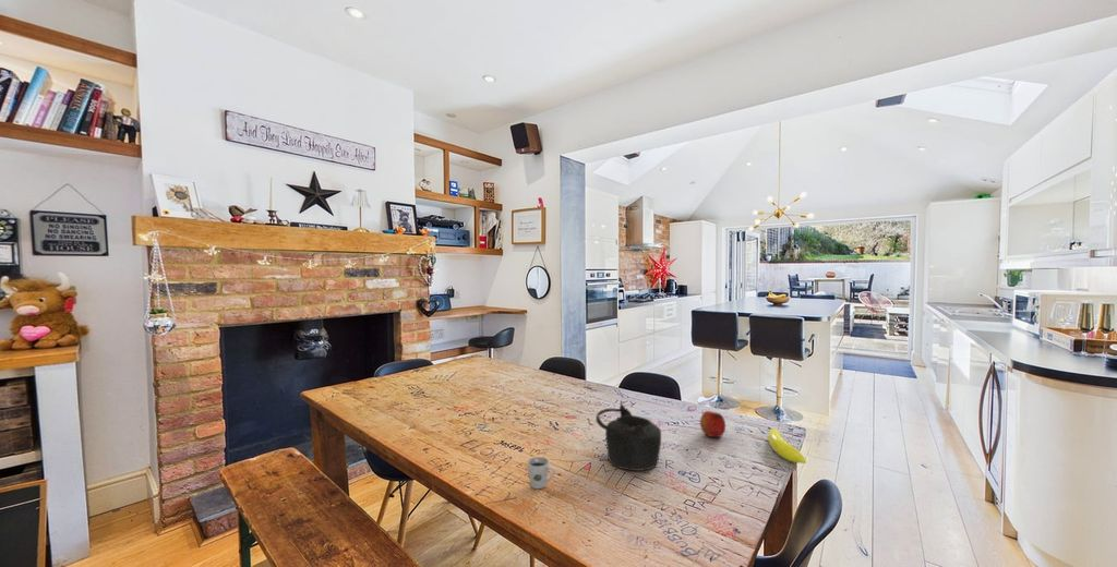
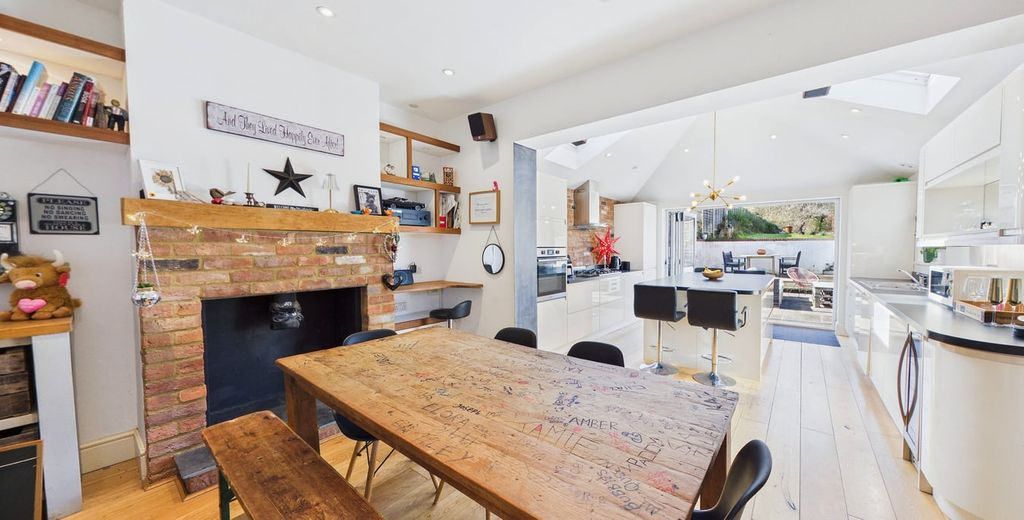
- teapot (628, 435)
- banana (784, 442)
- cup (541, 465)
- fruit (712, 423)
